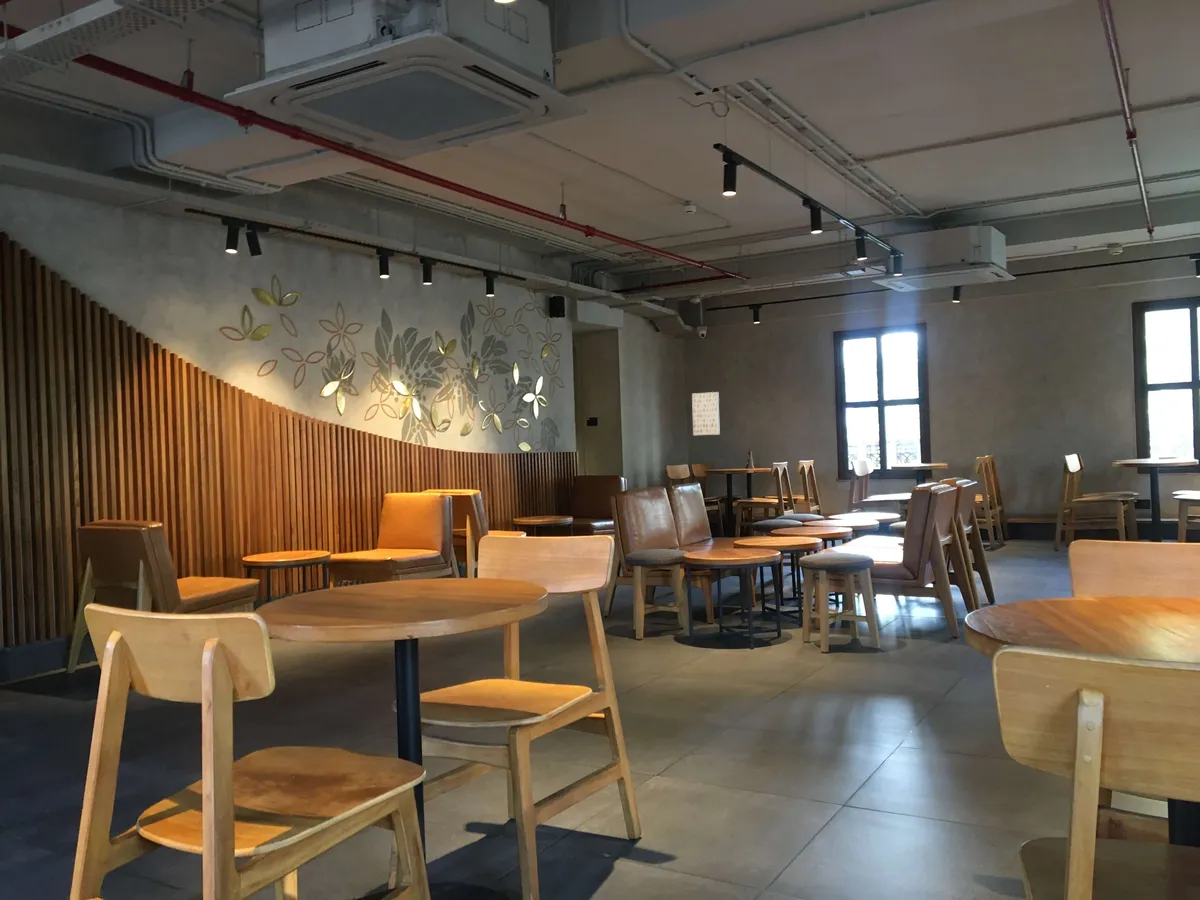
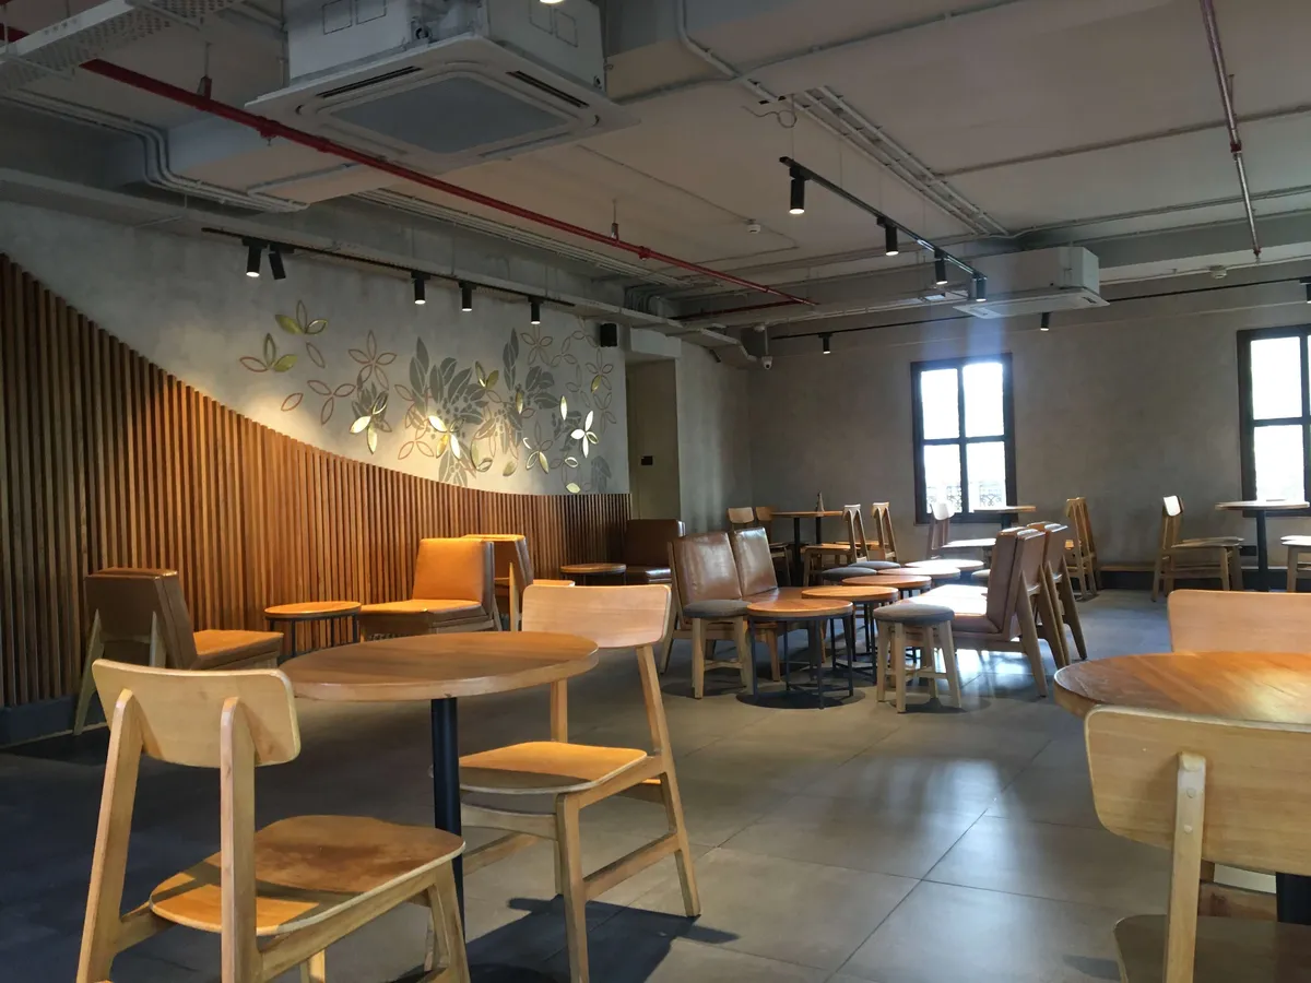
- wall art (705, 413)
